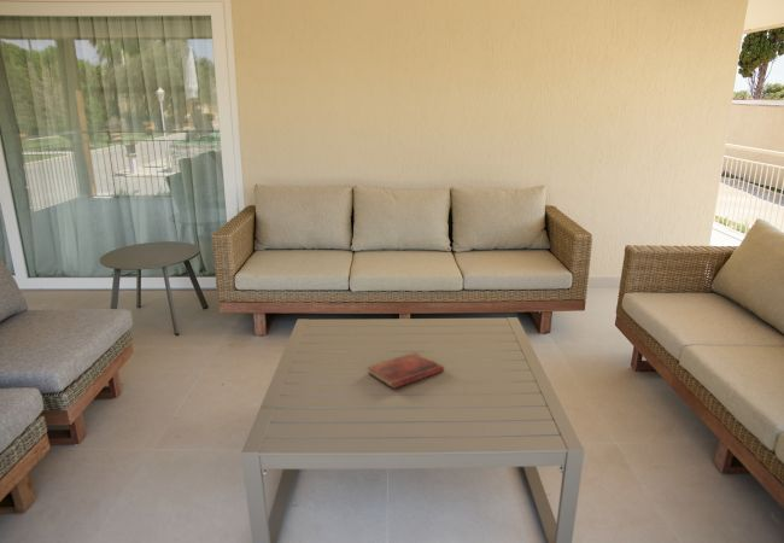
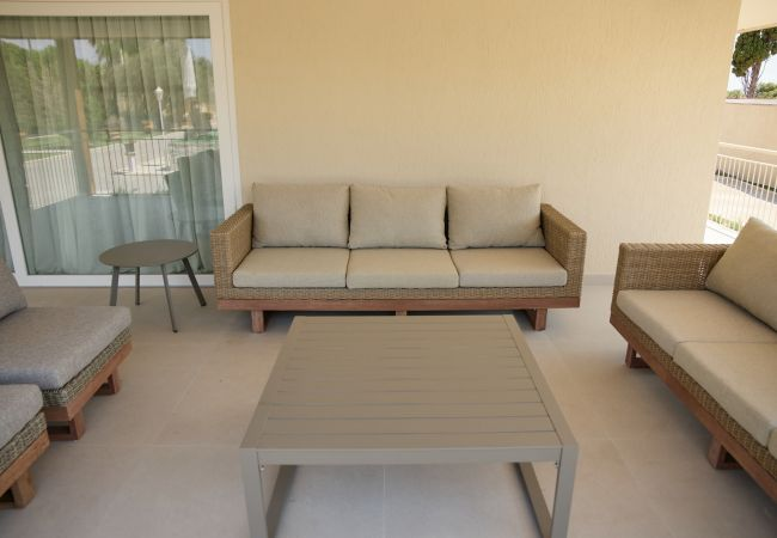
- diary (405, 369)
